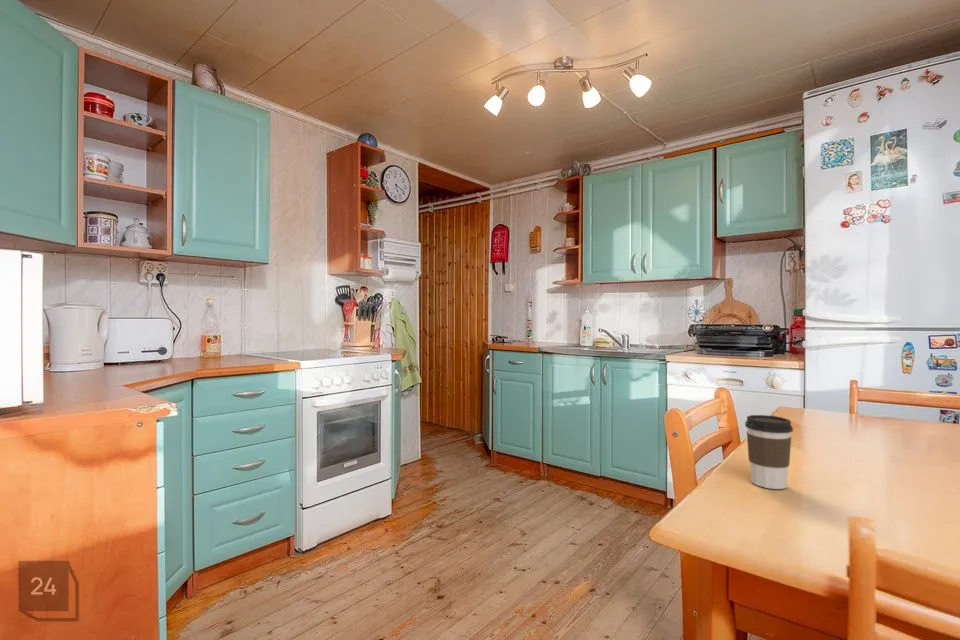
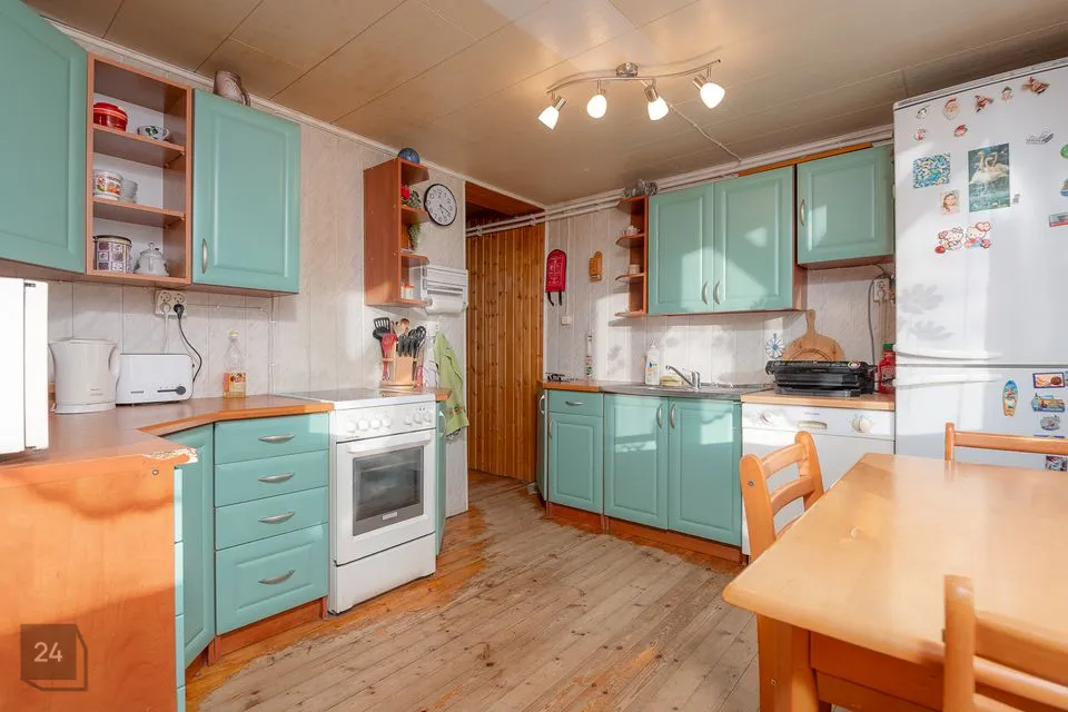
- coffee cup (768, 451)
